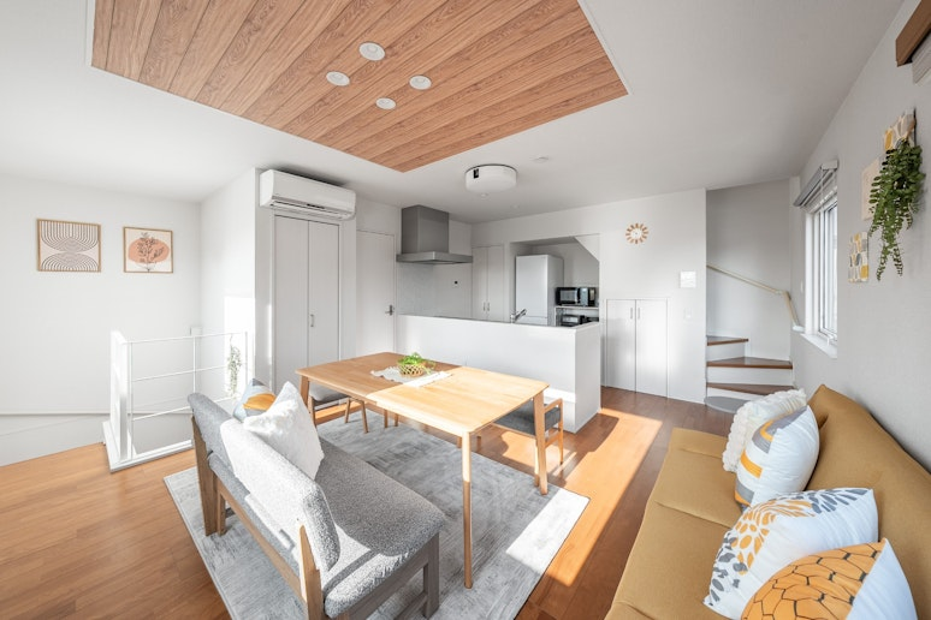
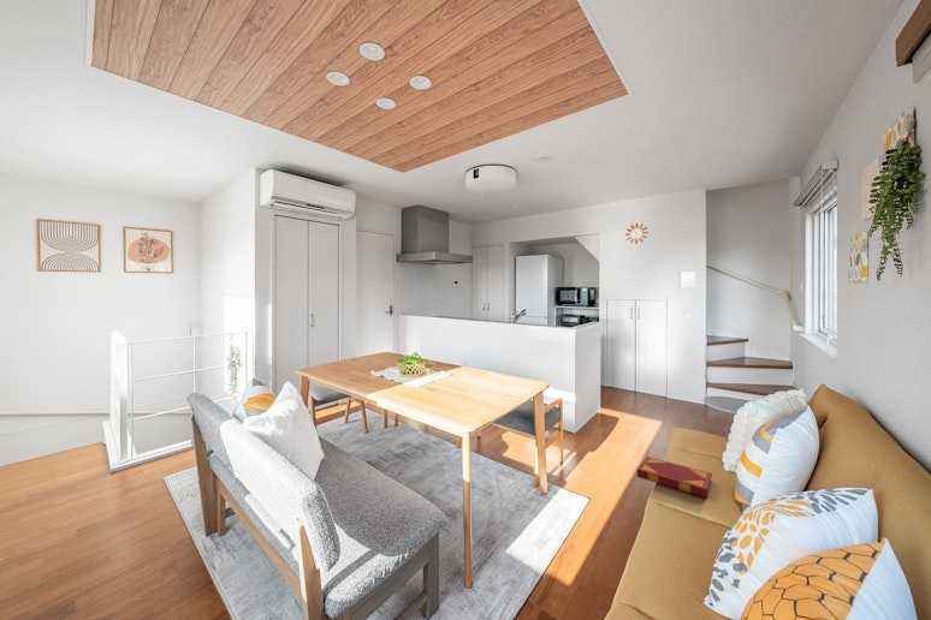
+ hardback book (674, 475)
